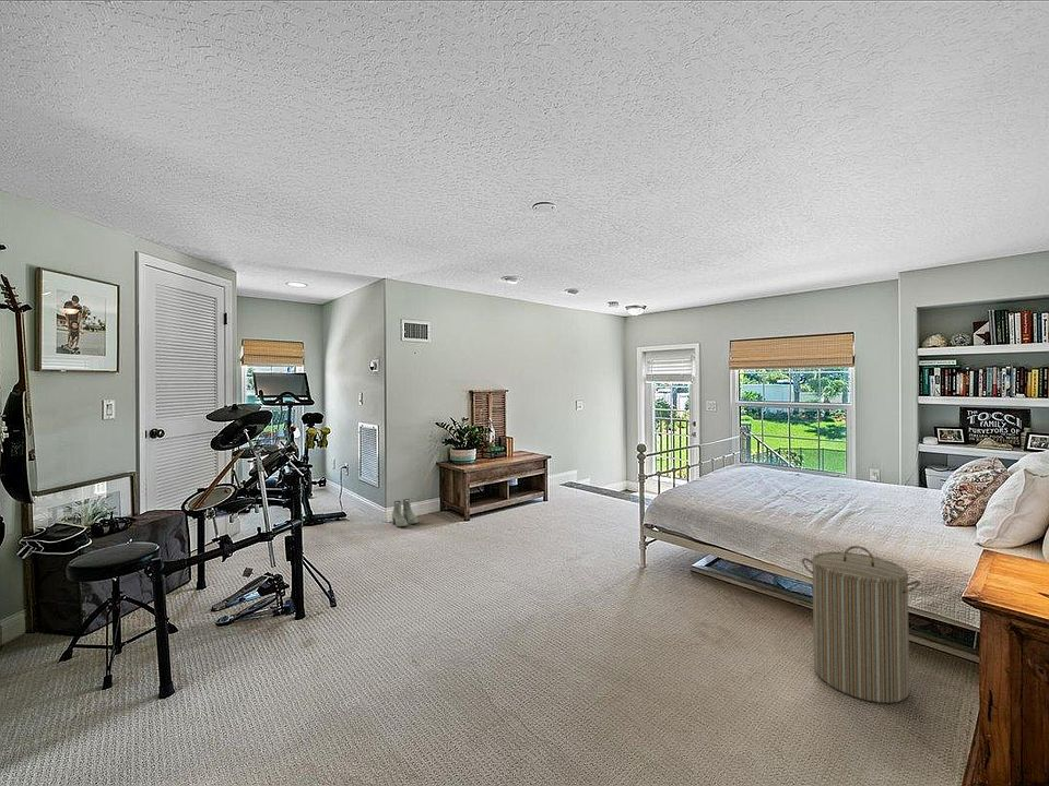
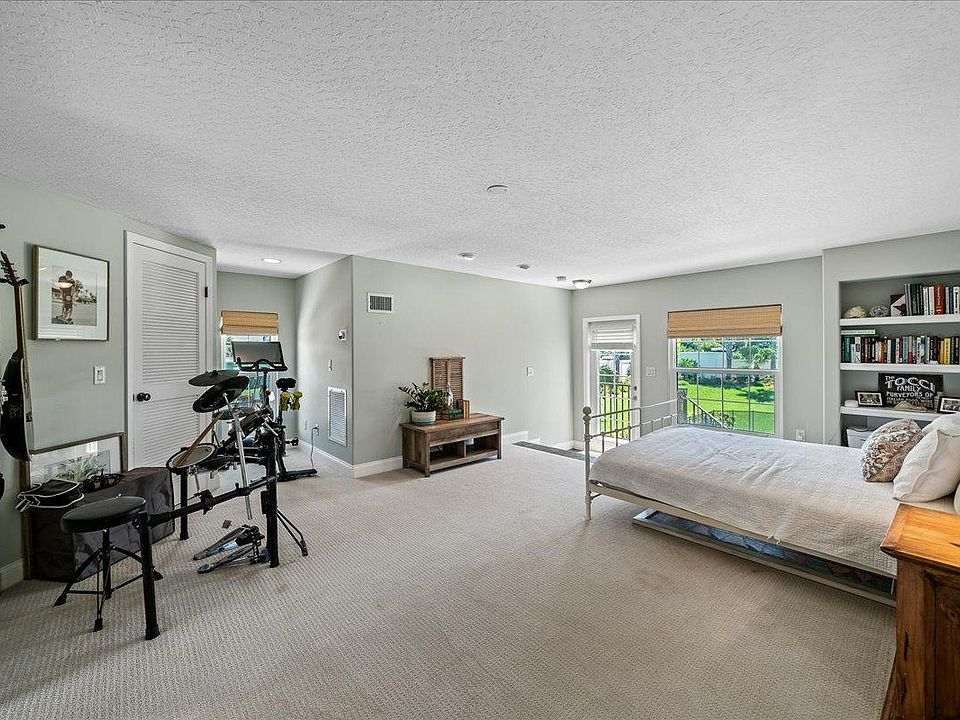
- laundry hamper (858, 611)
- boots (404, 512)
